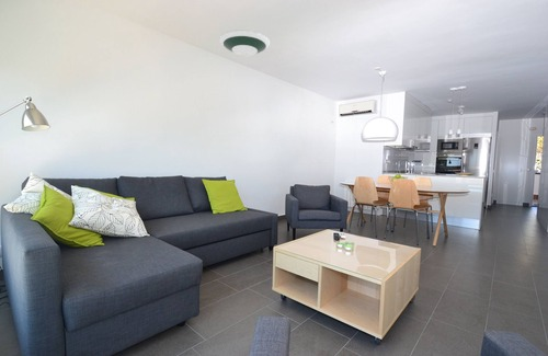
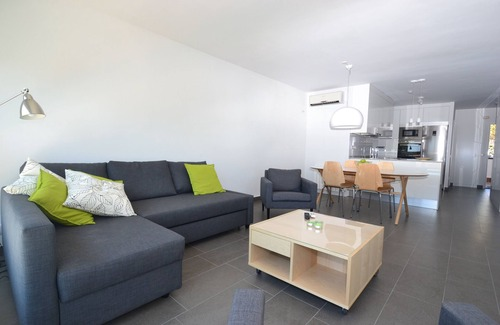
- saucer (244, 48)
